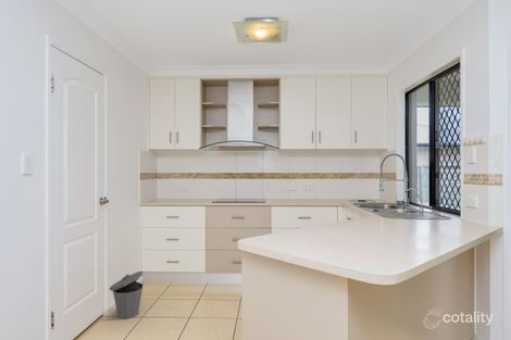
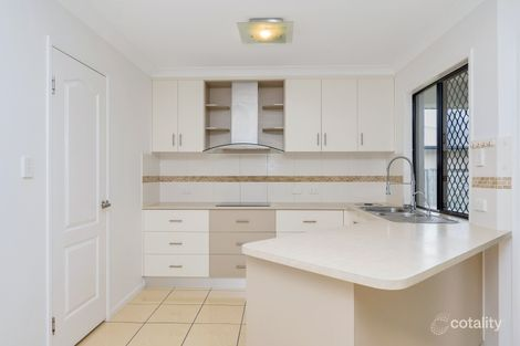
- trash can (126, 293)
